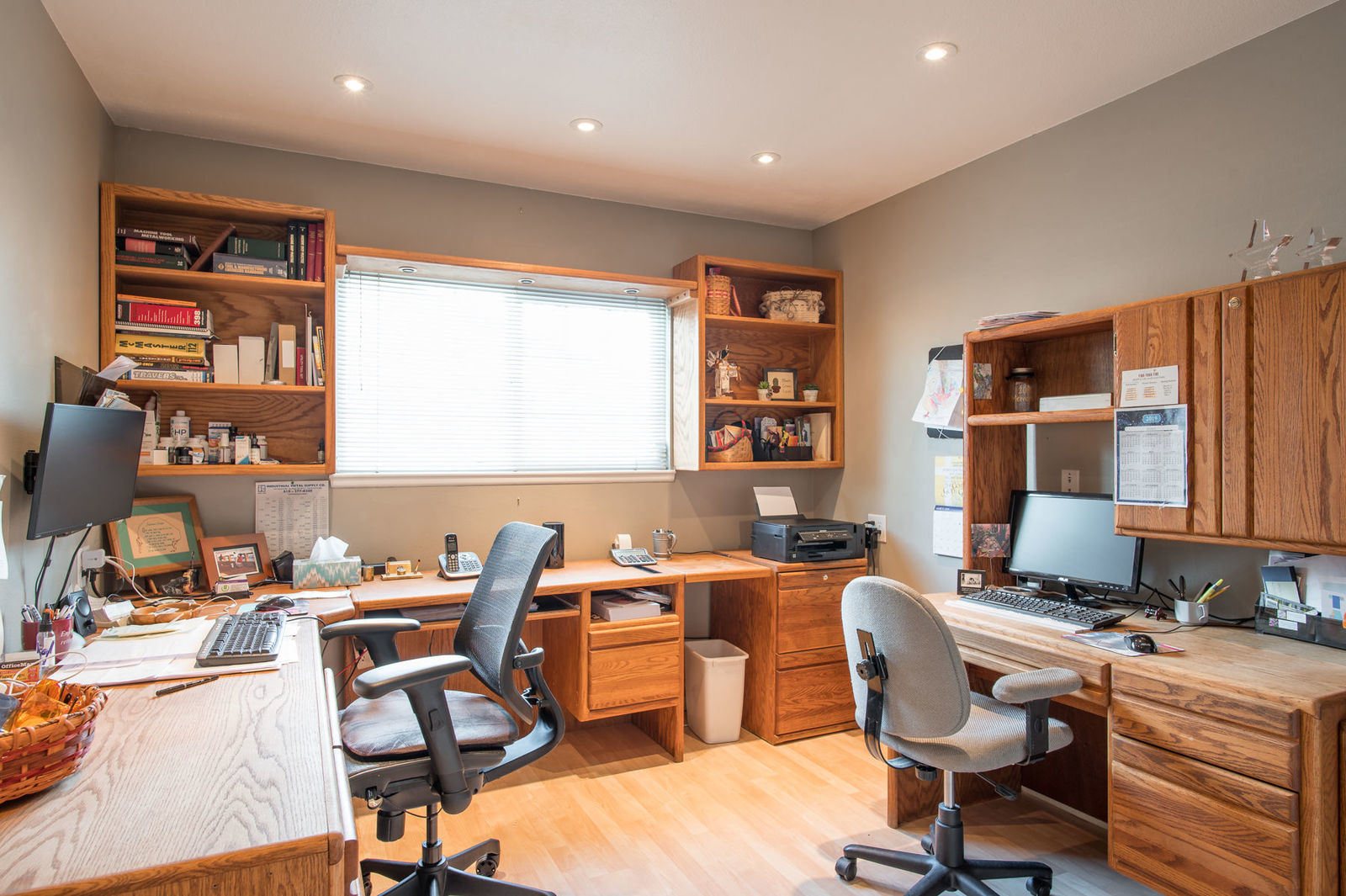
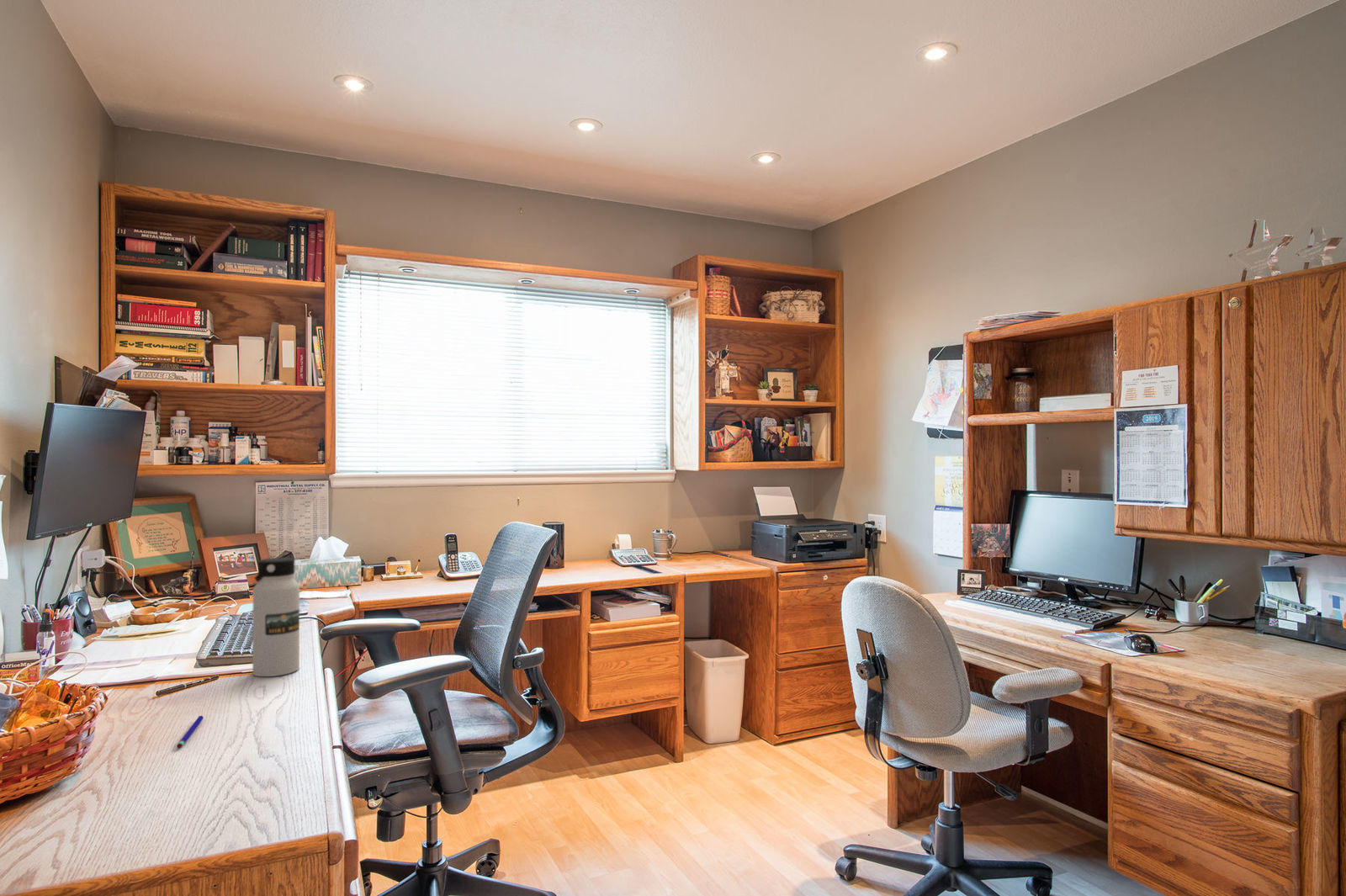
+ pen (190, 731)
+ water bottle (276, 615)
